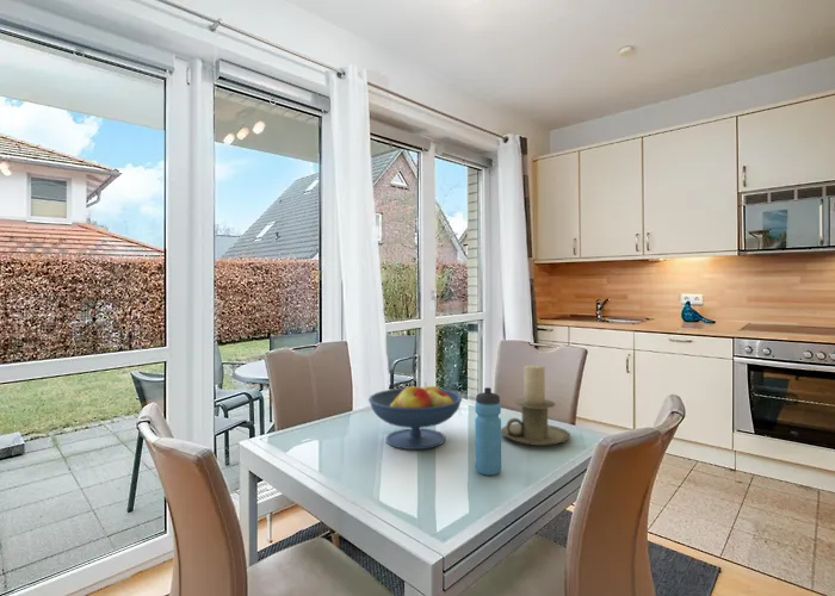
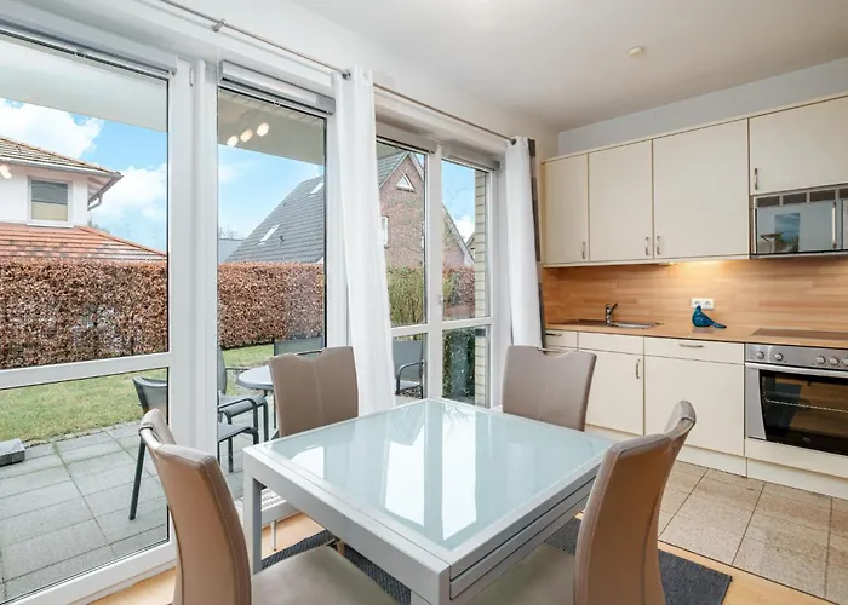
- water bottle (488, 429)
- candle holder (534, 401)
- fruit bowl (415, 410)
